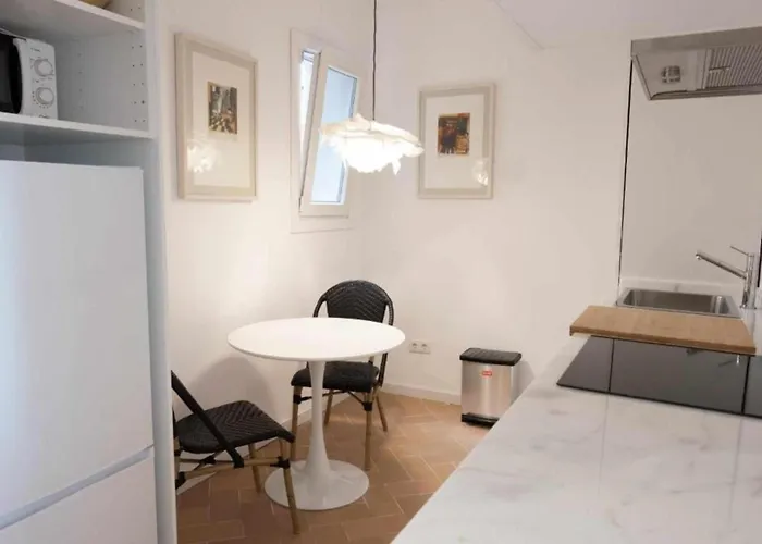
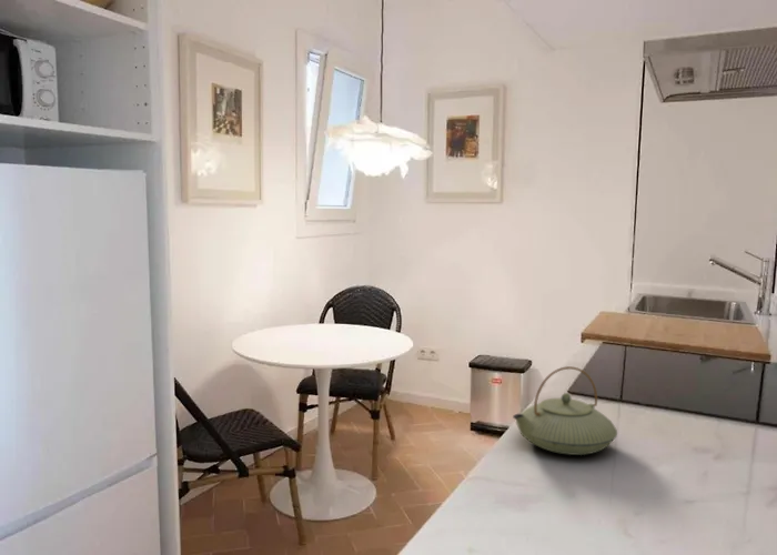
+ teapot (561, 405)
